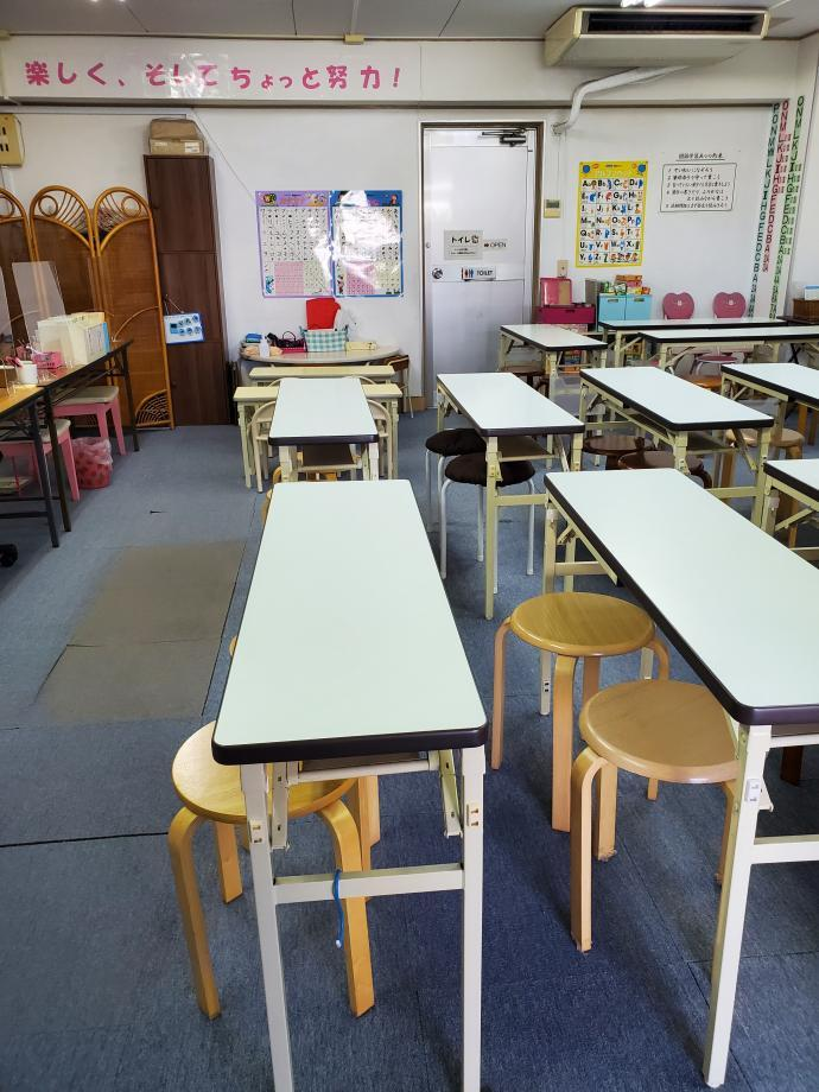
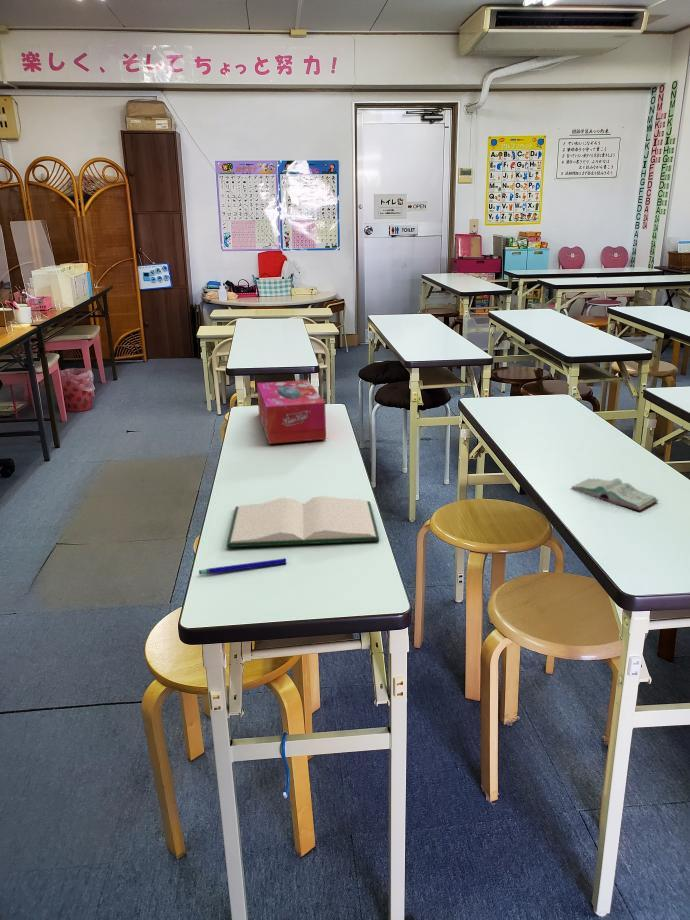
+ tissue box (289, 409)
+ pen (243, 566)
+ hardback book (303, 518)
+ book (613, 489)
